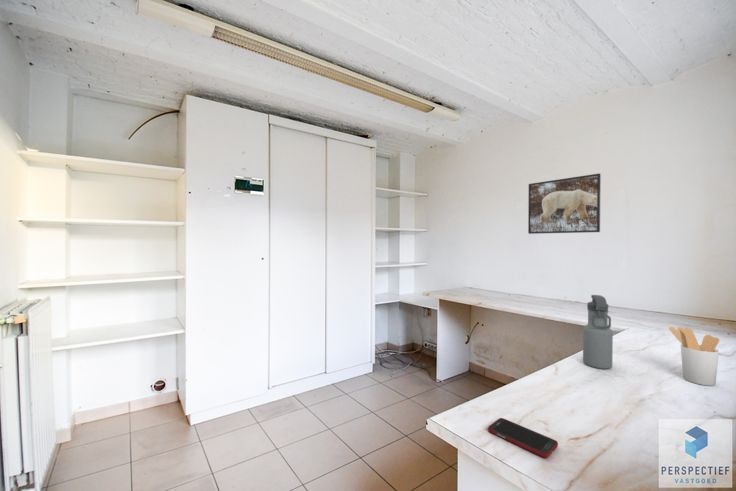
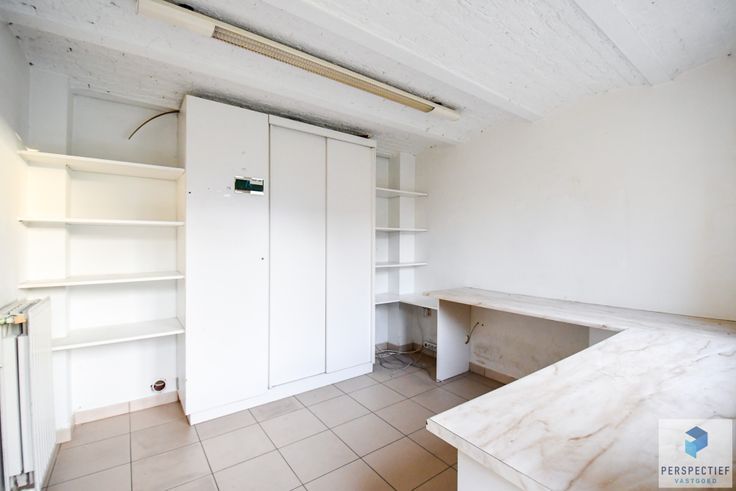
- water bottle (597, 330)
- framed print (561, 206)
- utensil holder (692, 353)
- cell phone (521, 436)
